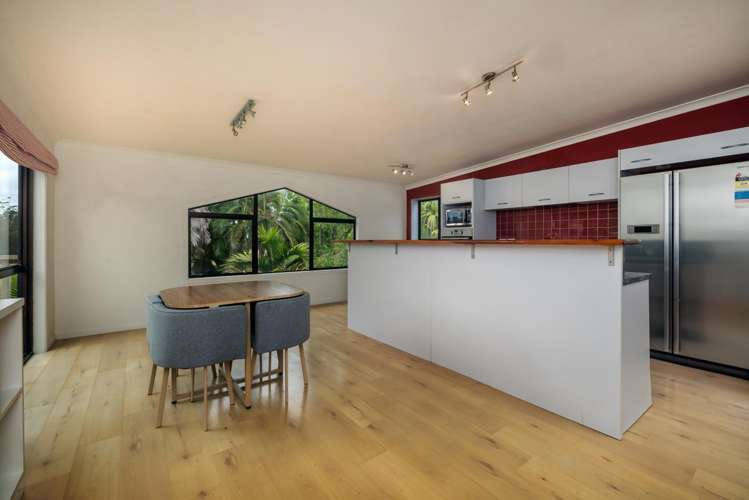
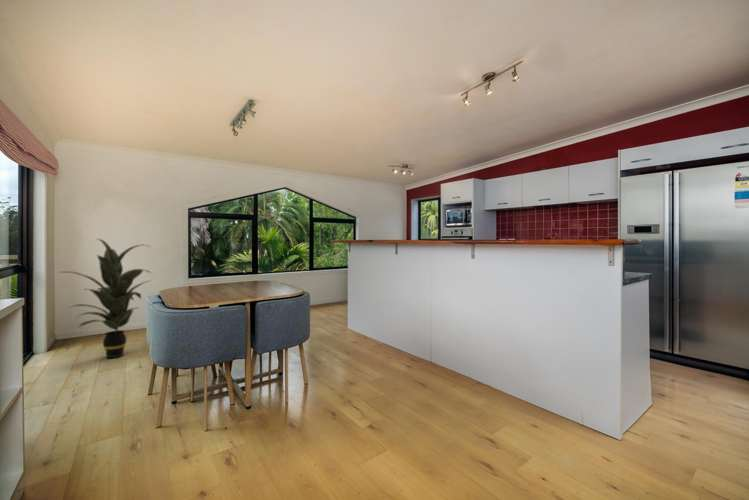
+ indoor plant (111, 297)
